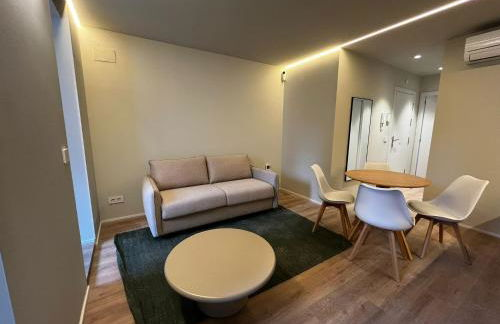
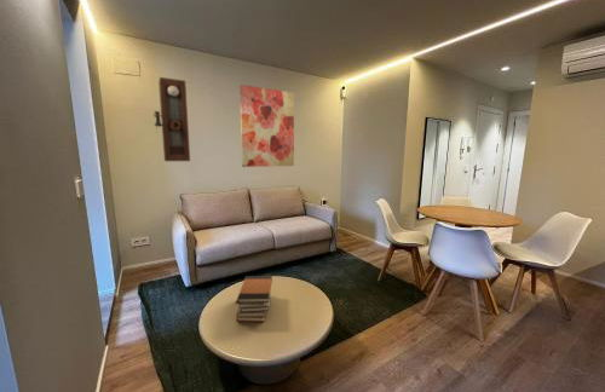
+ book stack (255, 296)
+ pendulum clock (171, 121)
+ wall art (269, 128)
